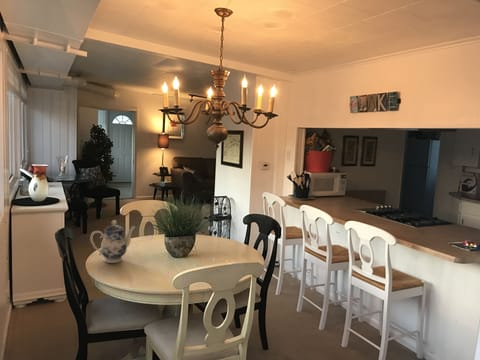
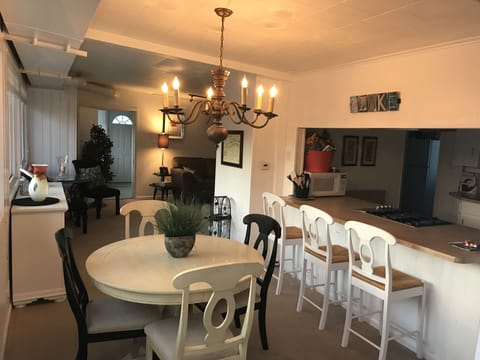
- teapot (113, 240)
